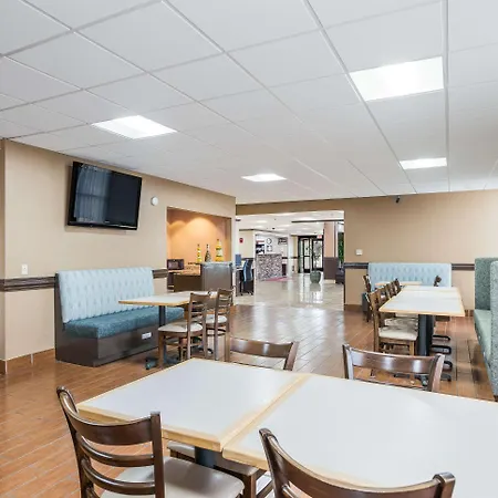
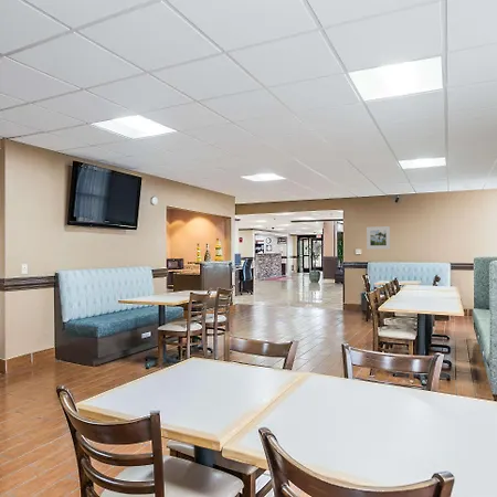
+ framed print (378, 237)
